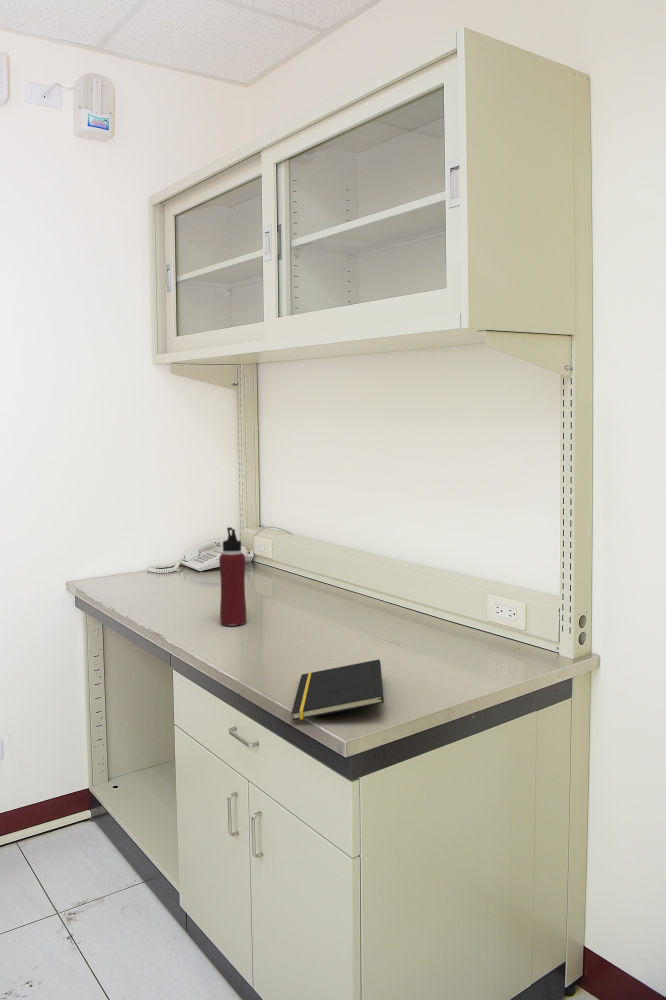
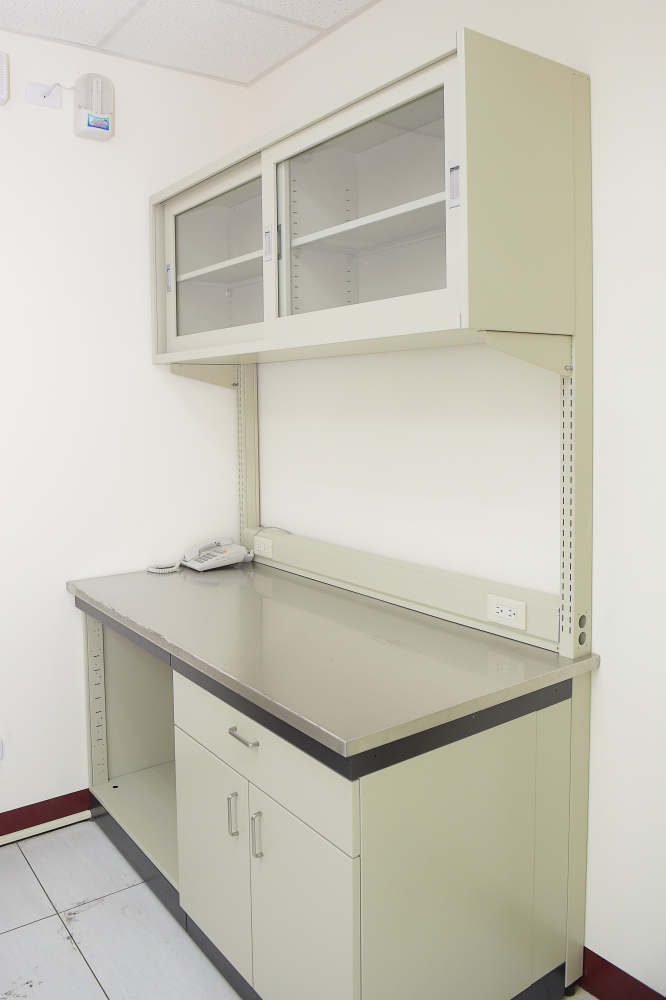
- notepad (339, 687)
- water bottle (232, 575)
